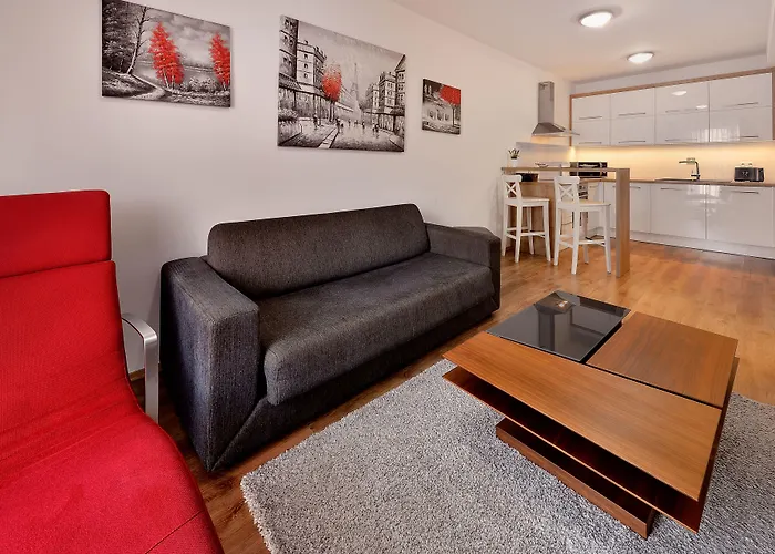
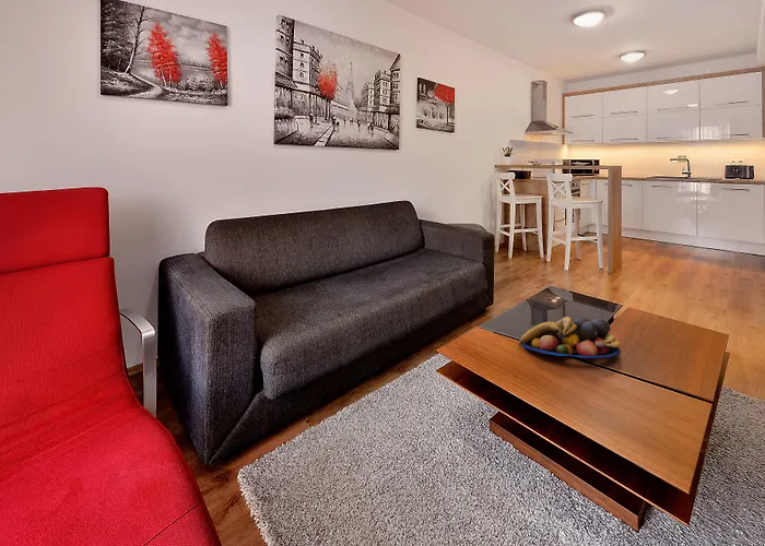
+ fruit bowl (568, 332)
